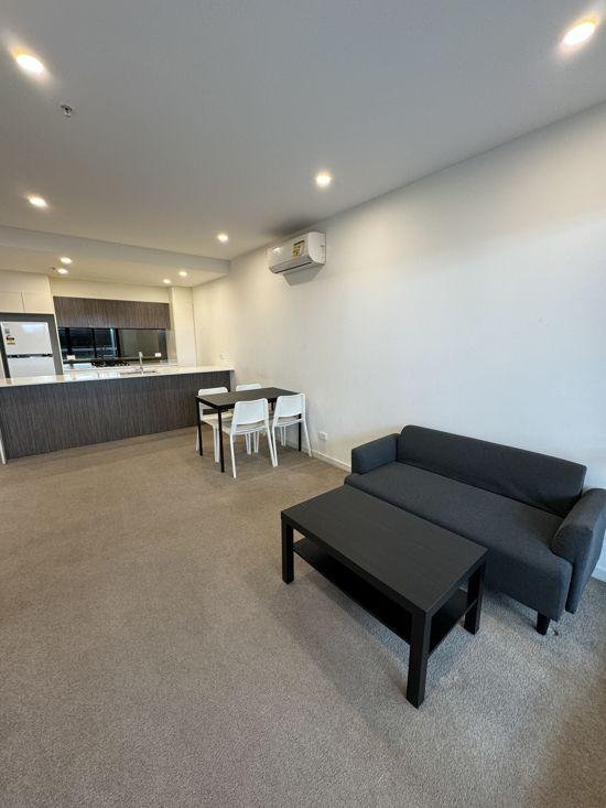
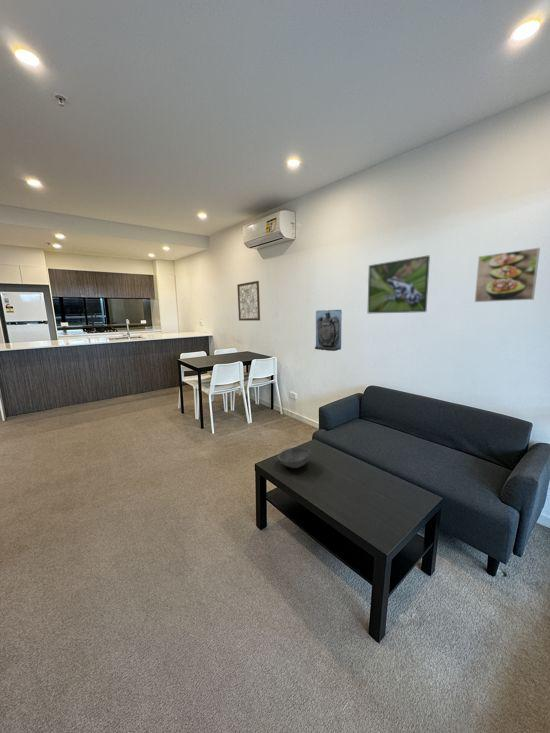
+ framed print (395, 287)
+ wall art (247, 302)
+ bowl (294, 458)
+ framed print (504, 277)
+ wall sculpture (327, 330)
